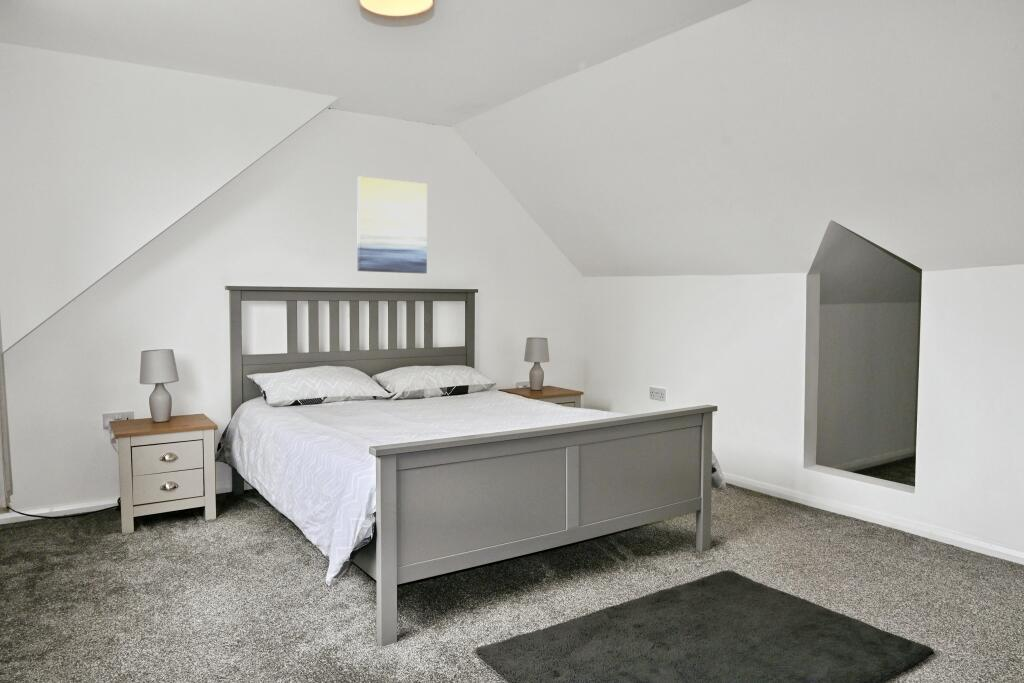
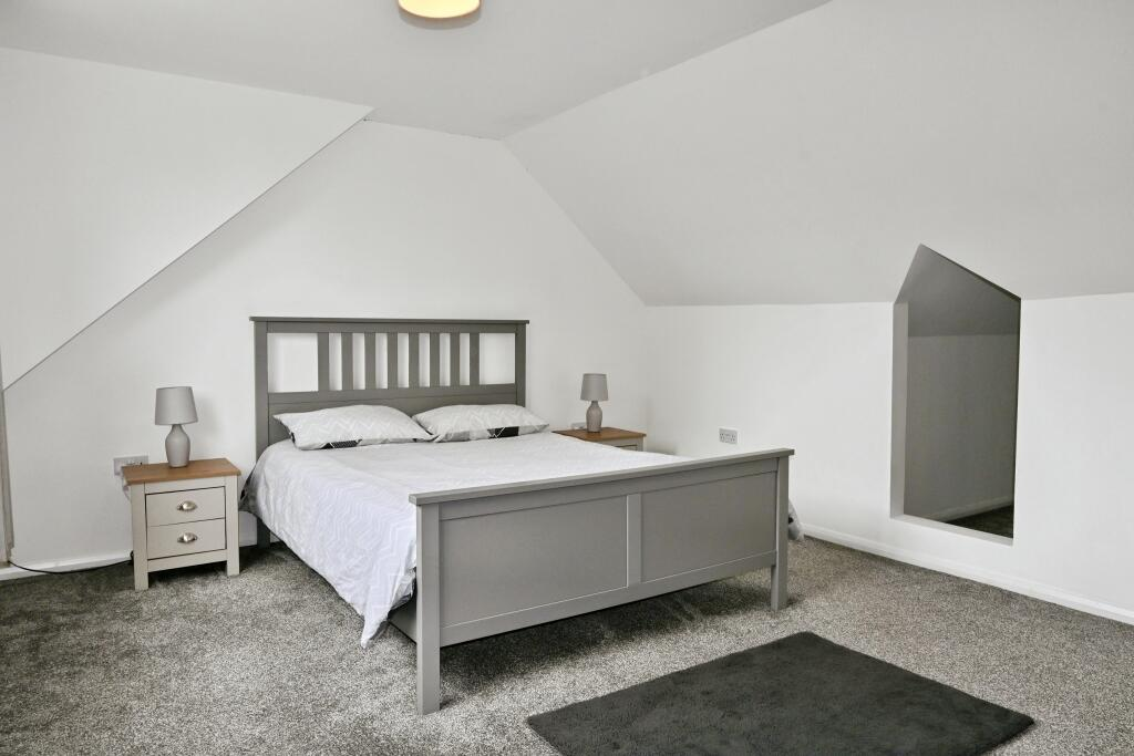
- wall art (393, 226)
